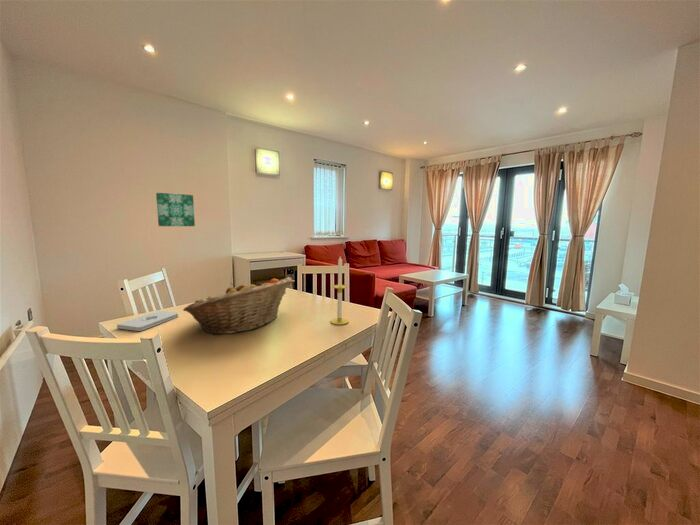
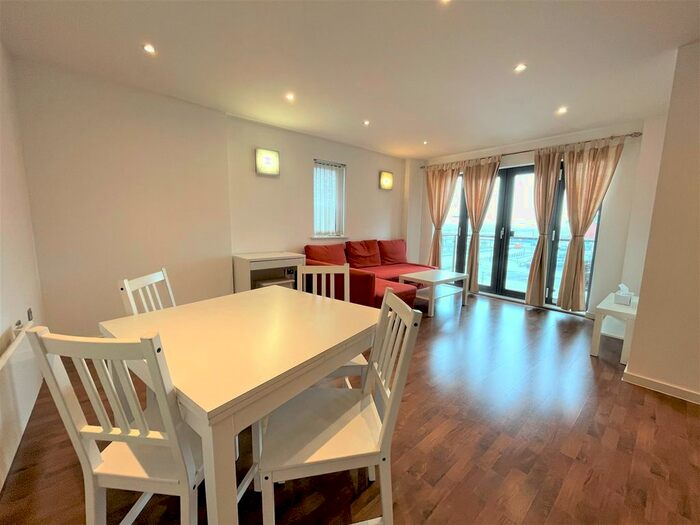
- candle (339, 289)
- wall art (176, 210)
- fruit basket (243, 300)
- notepad (150, 319)
